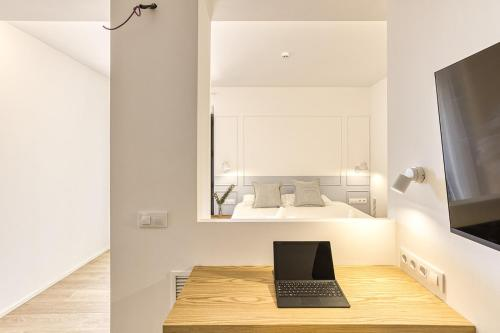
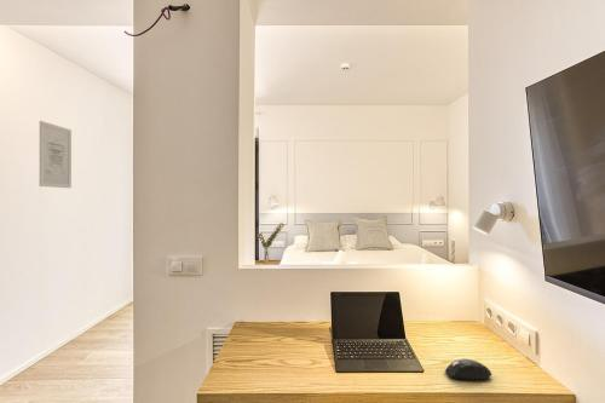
+ wall art (56, 156)
+ mouse (468, 368)
